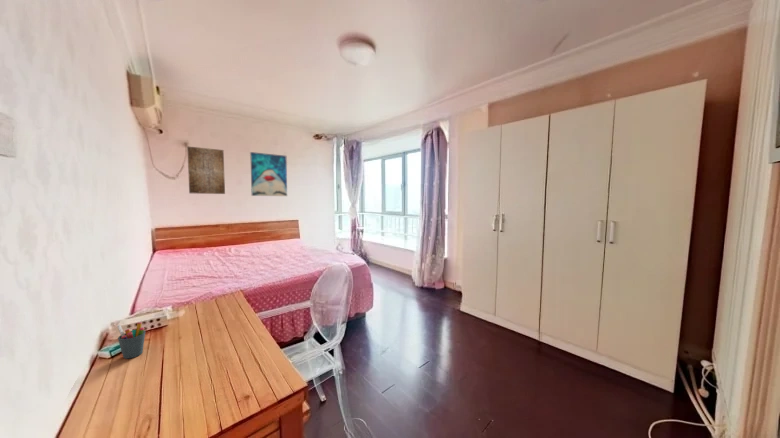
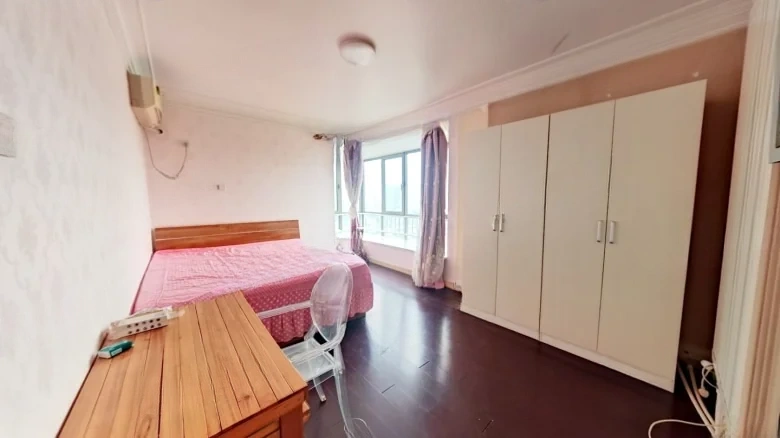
- wall art (269, 175)
- wall art (206, 171)
- pen holder (132, 339)
